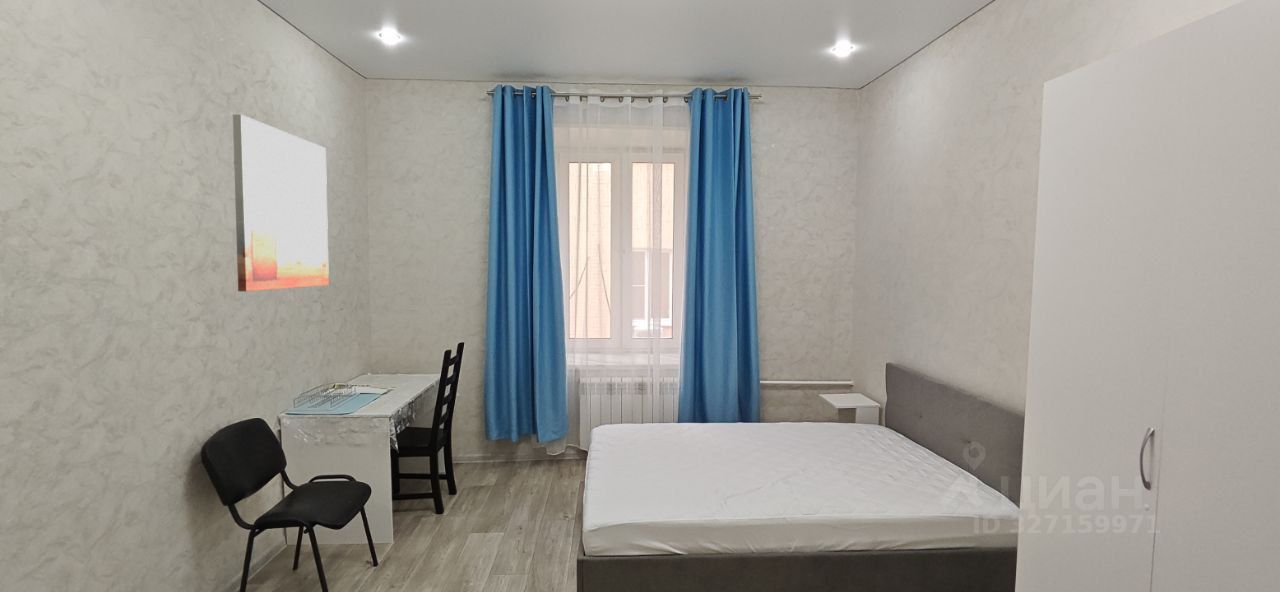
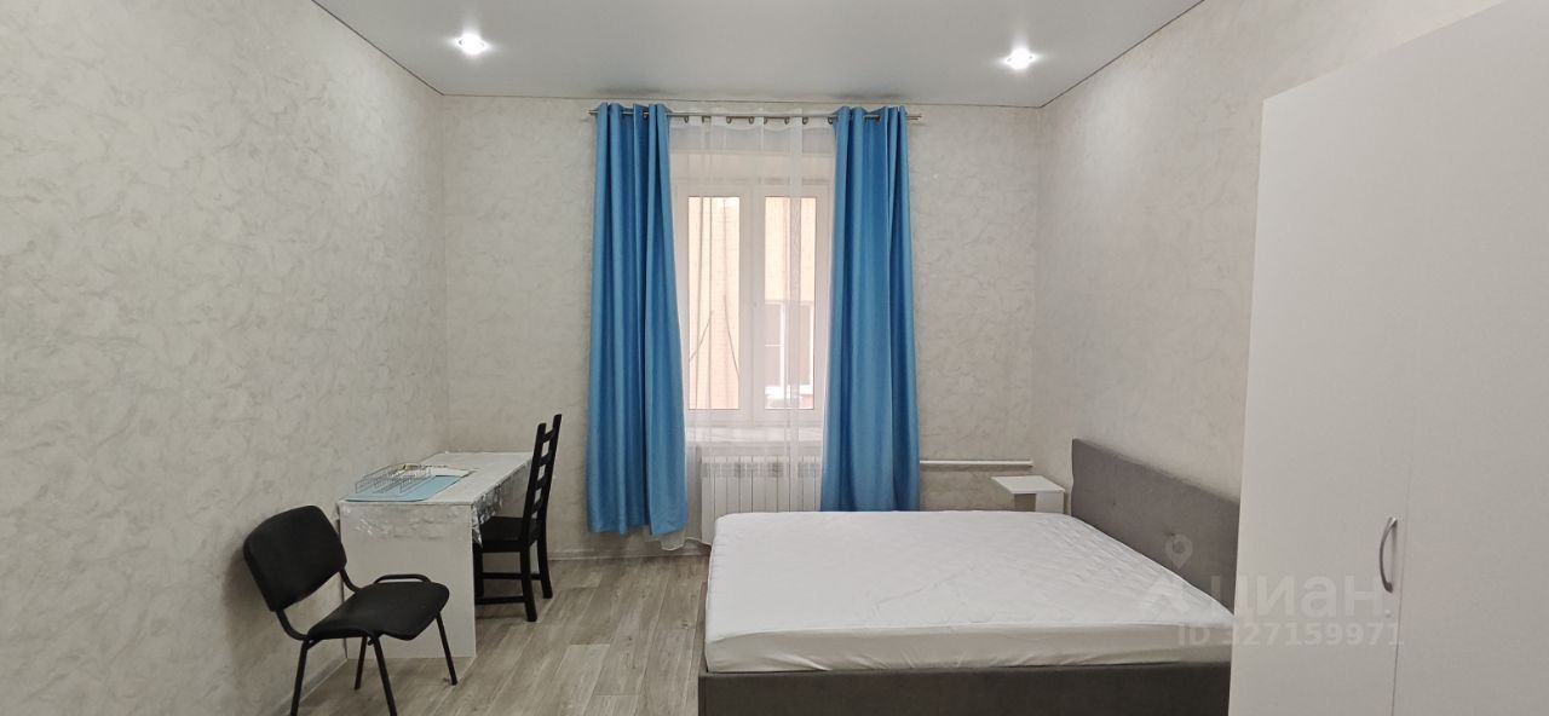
- wall art (286, 211)
